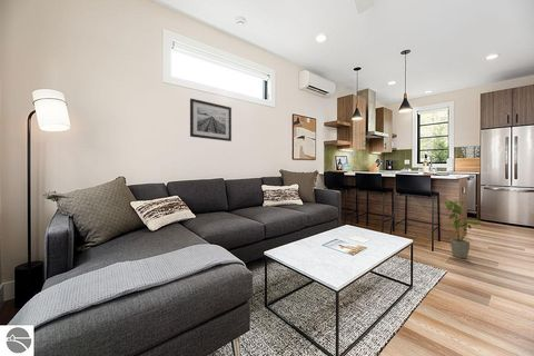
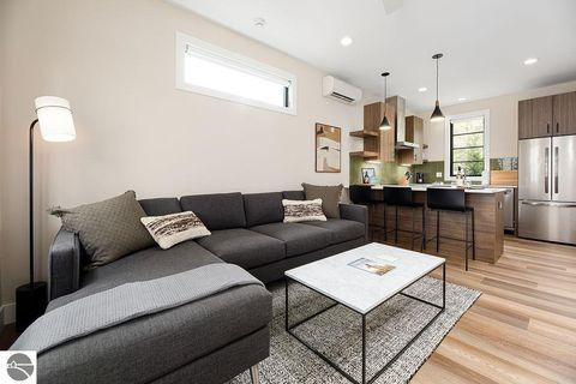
- house plant (458, 229)
- wall art (211, 120)
